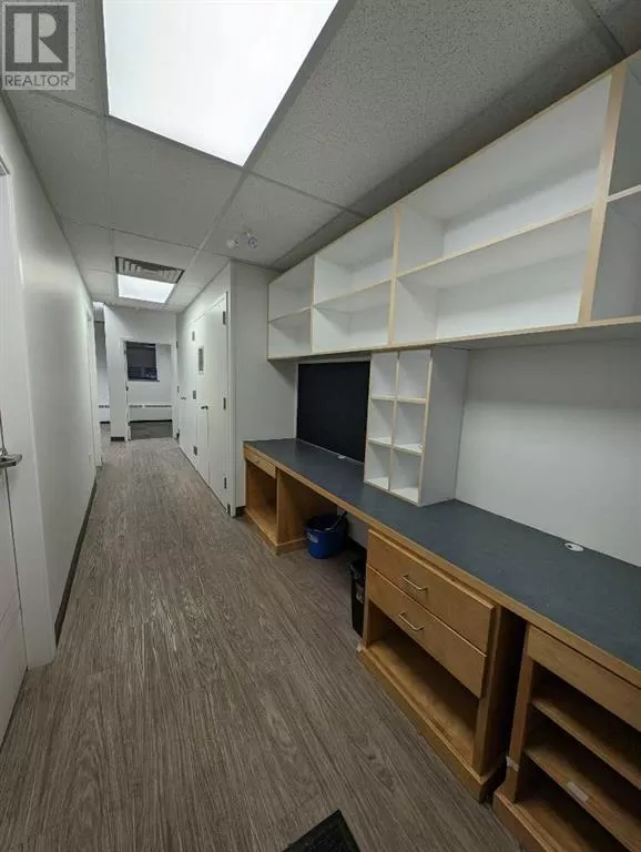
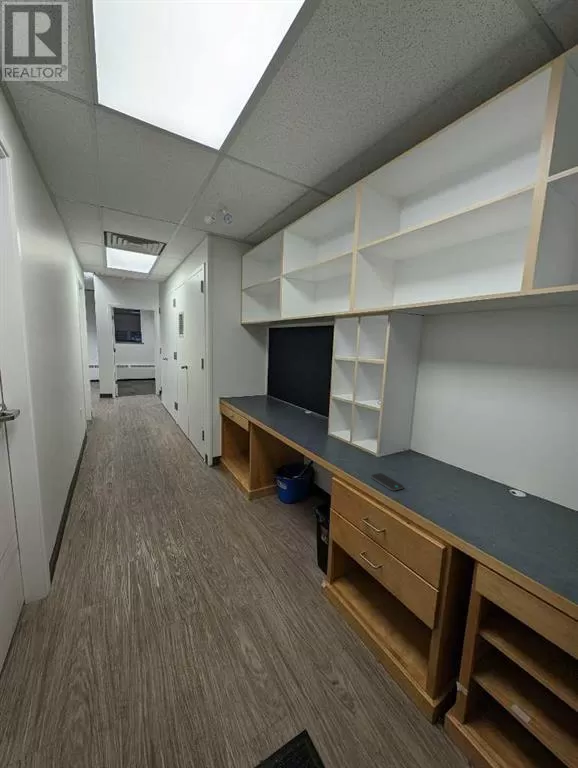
+ smartphone (386, 481)
